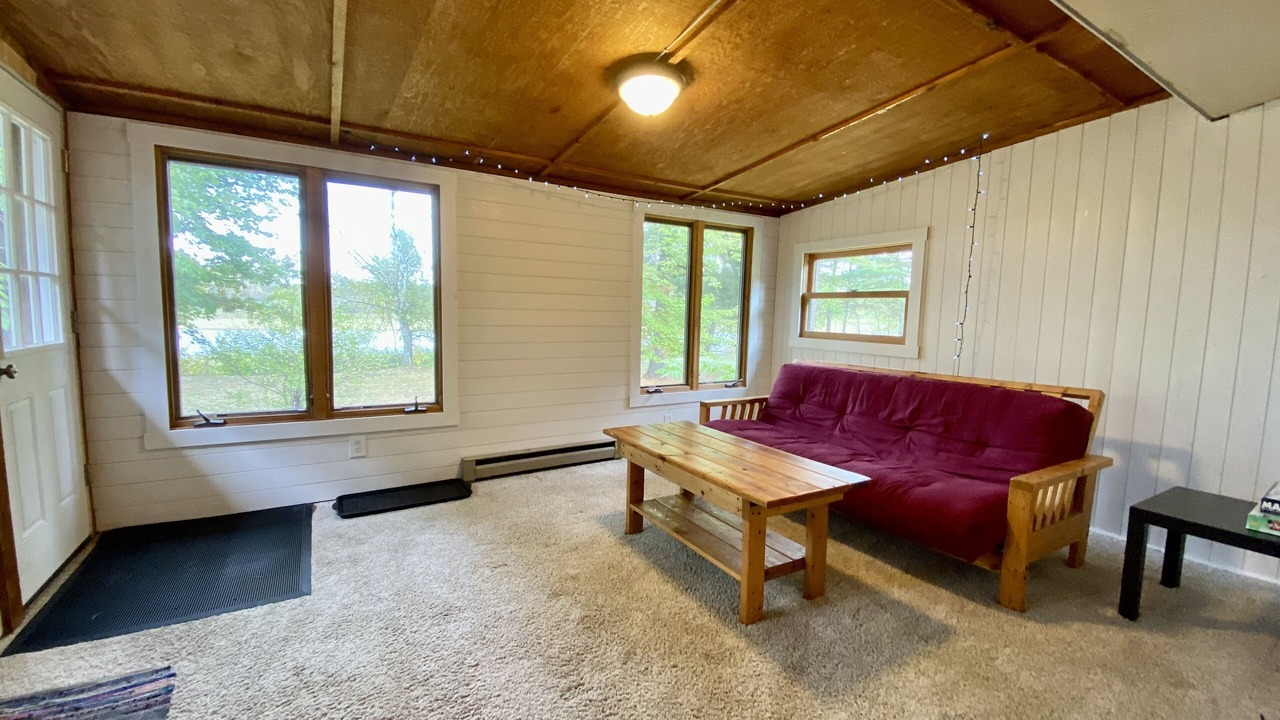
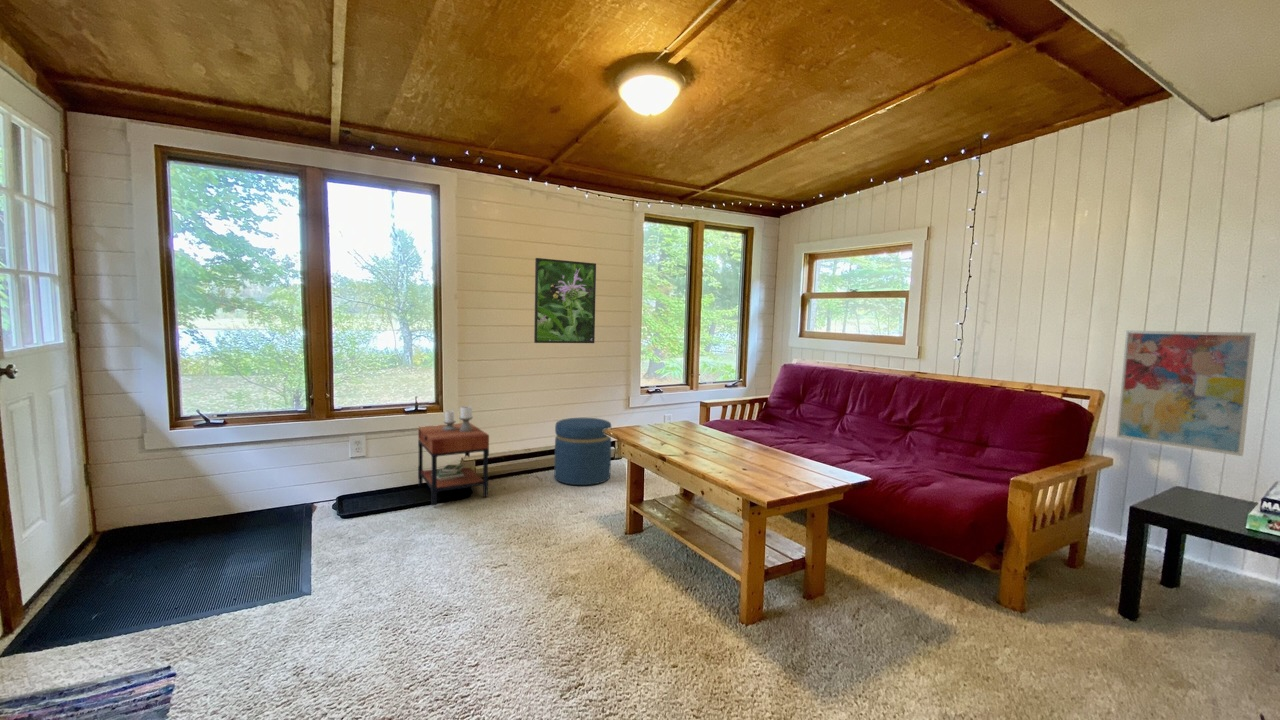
+ ottoman (583, 449)
+ side table (452, 449)
+ wall art (1180, 389)
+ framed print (565, 302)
